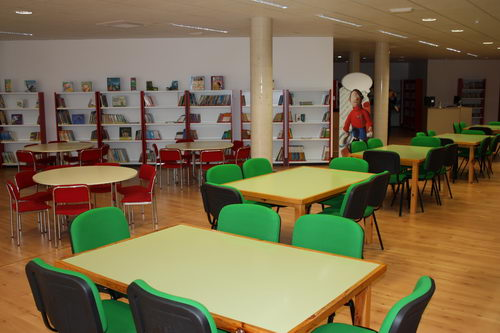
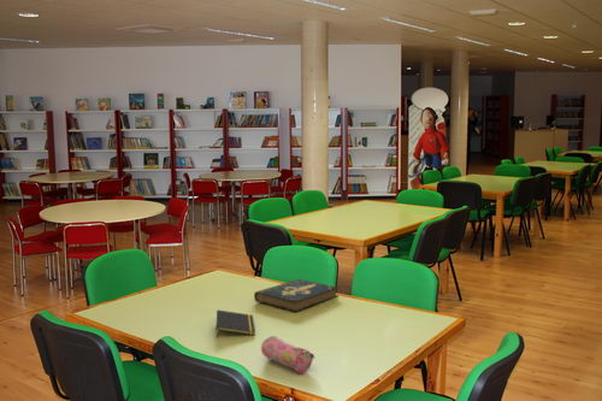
+ pencil case (287, 353)
+ book (296, 294)
+ notepad (235, 322)
